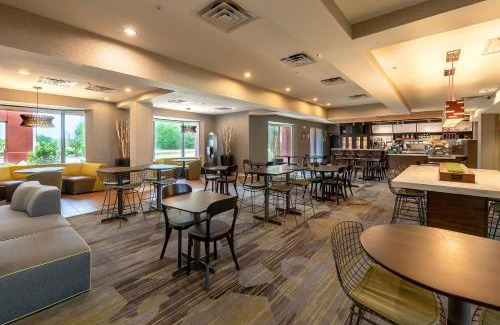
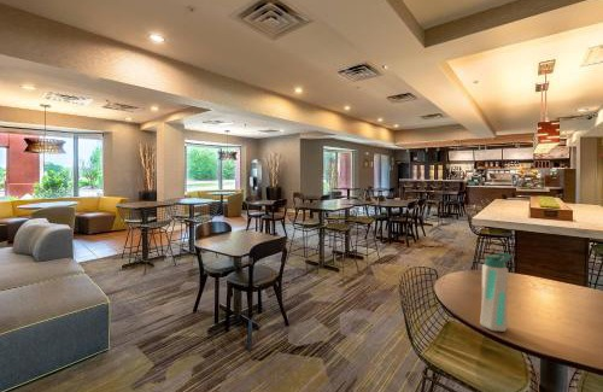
+ water bottle (496, 291)
